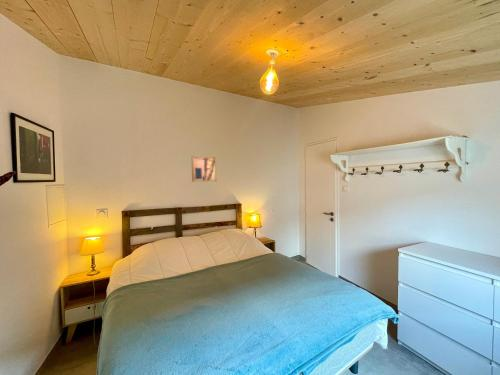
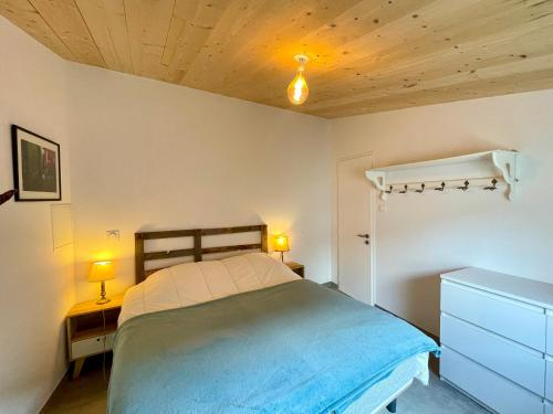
- wall art (204, 169)
